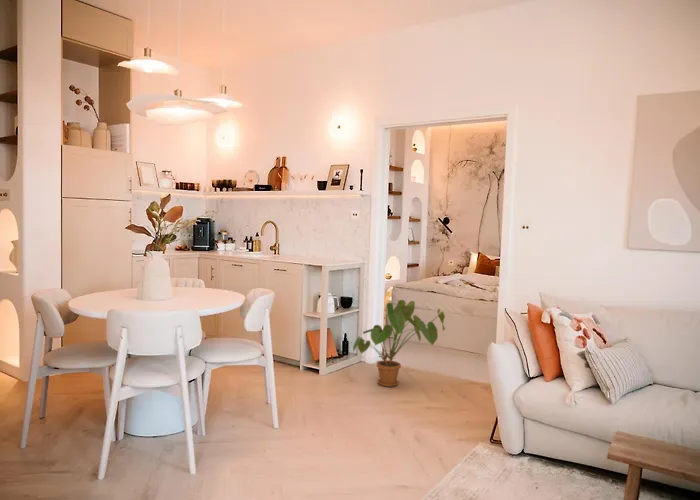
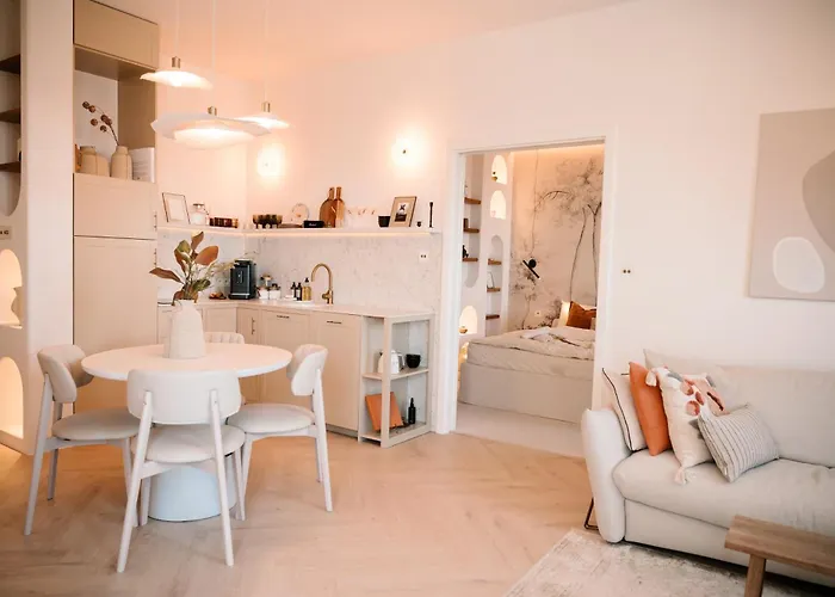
- house plant (401, 343)
